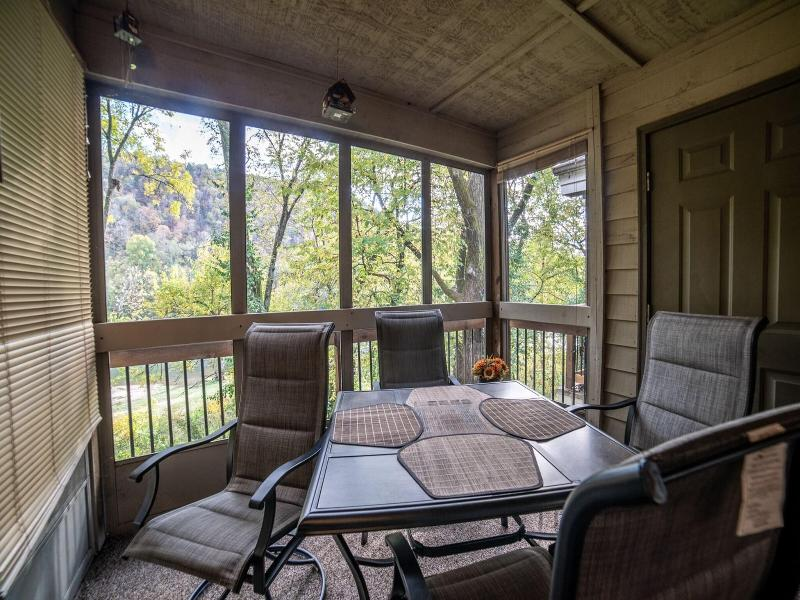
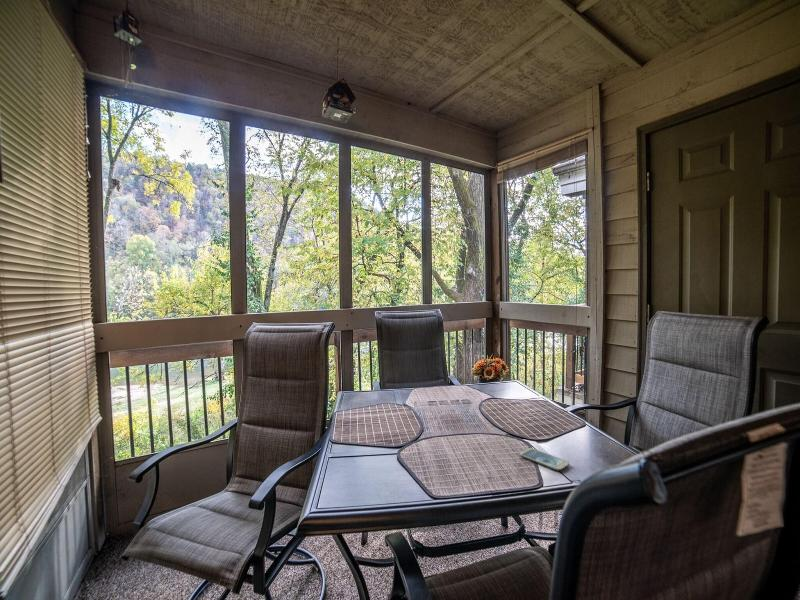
+ smartphone (543, 458)
